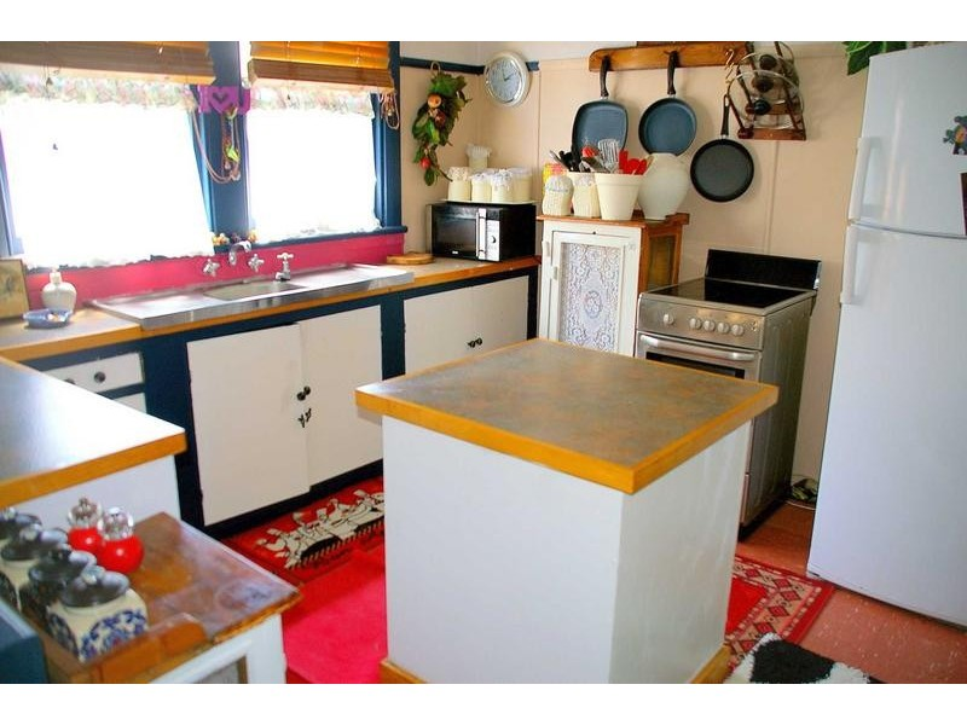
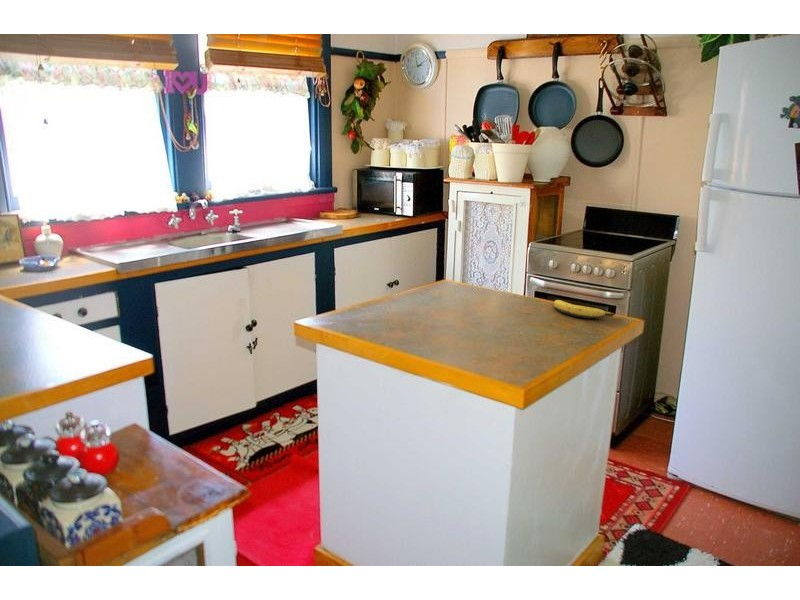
+ banana (582, 309)
